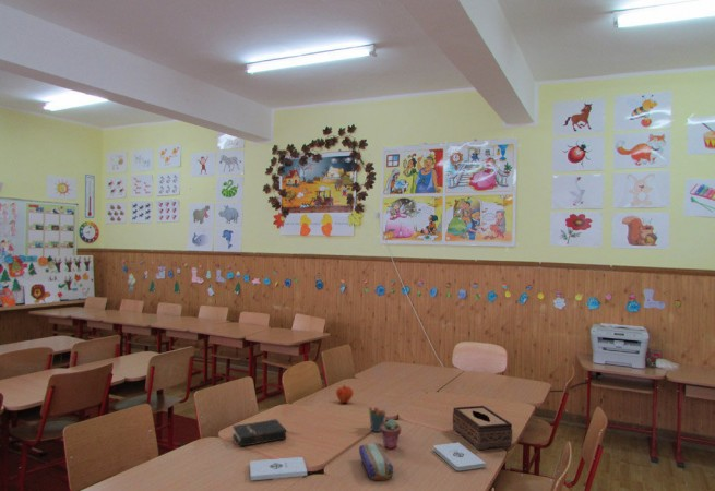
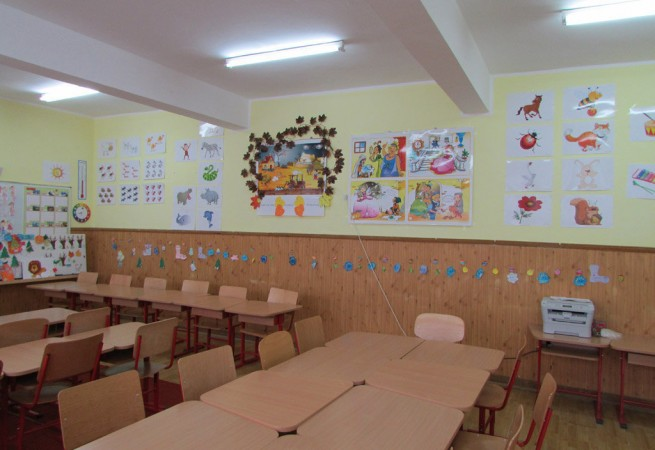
- hardback book (259, 432)
- fruit (344, 393)
- tissue box (480, 426)
- pen holder (377, 416)
- pencil case (374, 460)
- notepad (457, 455)
- notepad (277, 468)
- potted succulent (390, 432)
